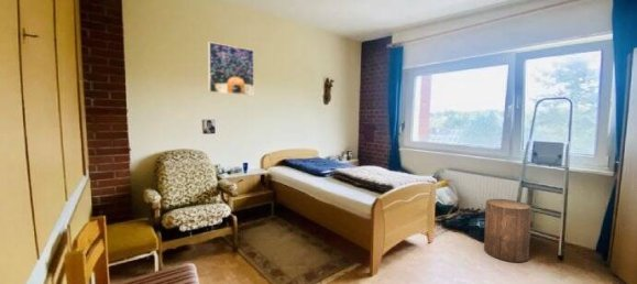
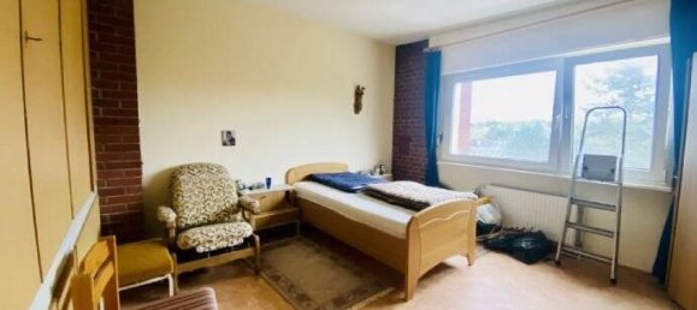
- stool (506, 228)
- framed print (232, 69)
